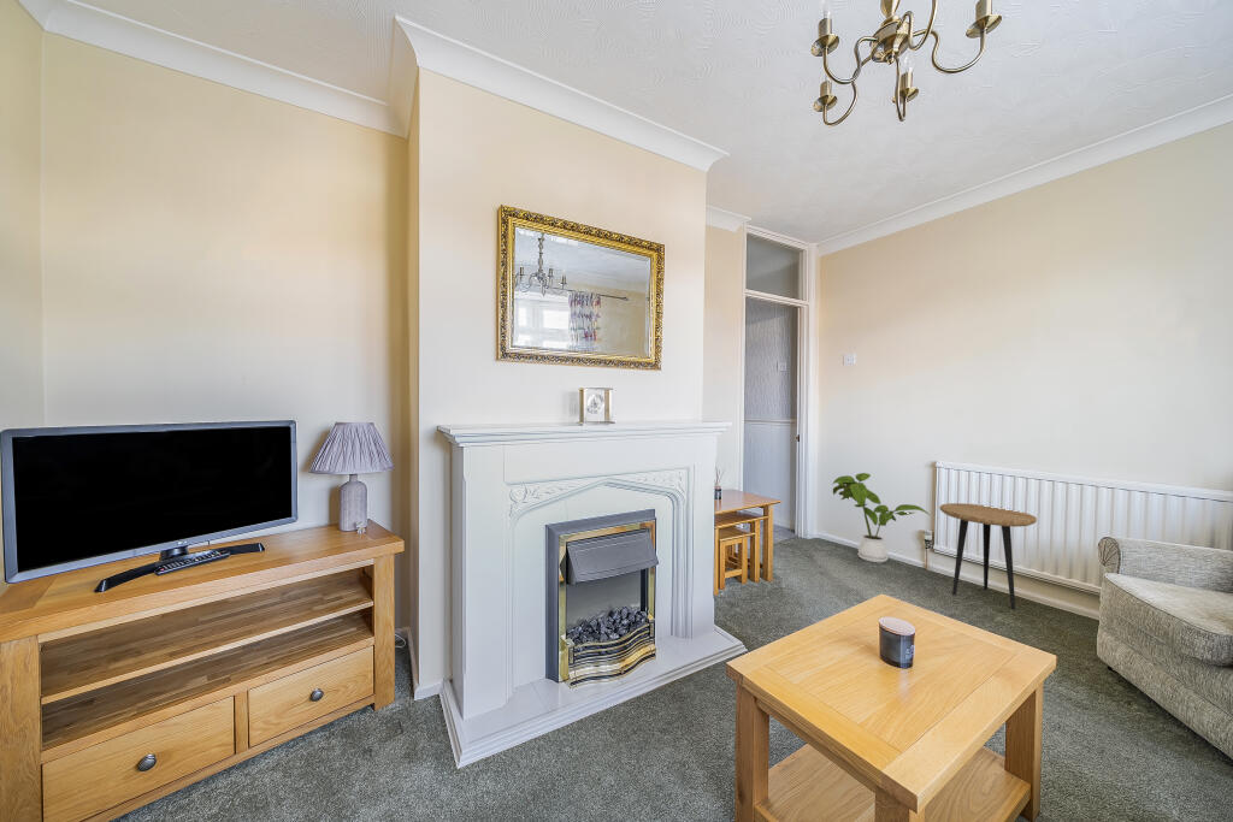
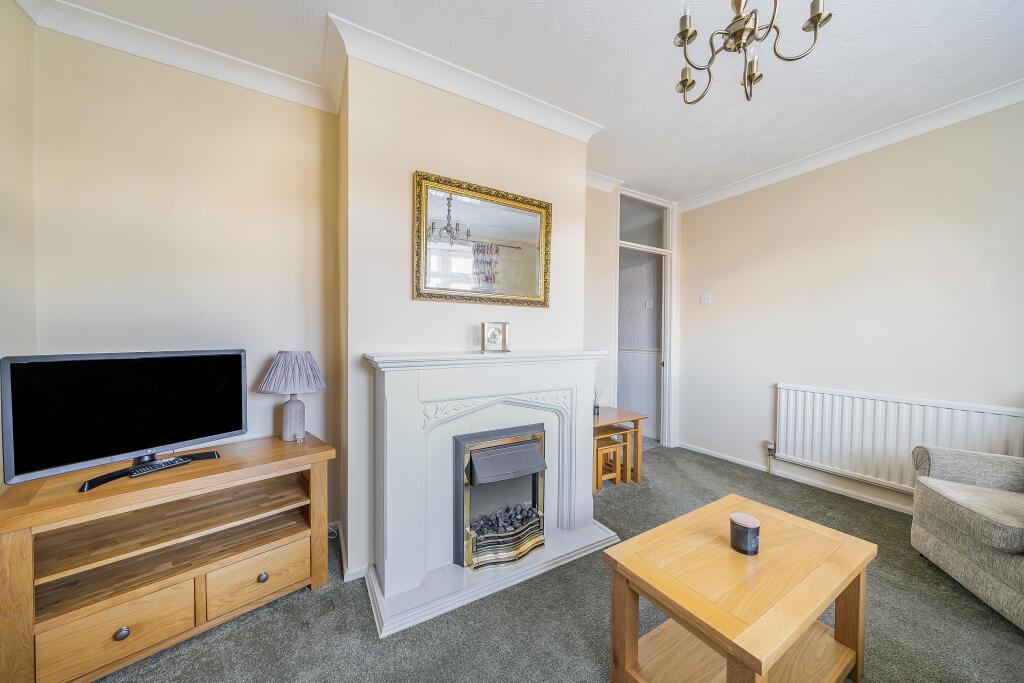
- side table (984, 554)
- house plant (869, 518)
